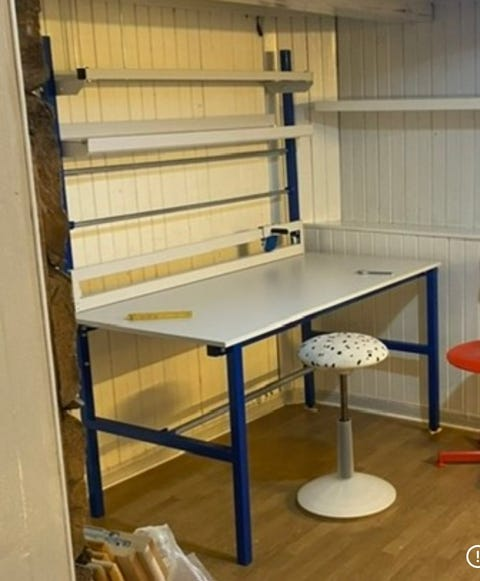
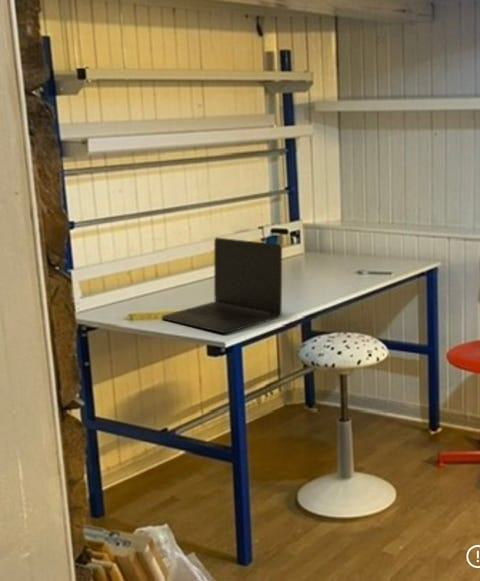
+ laptop (220, 283)
